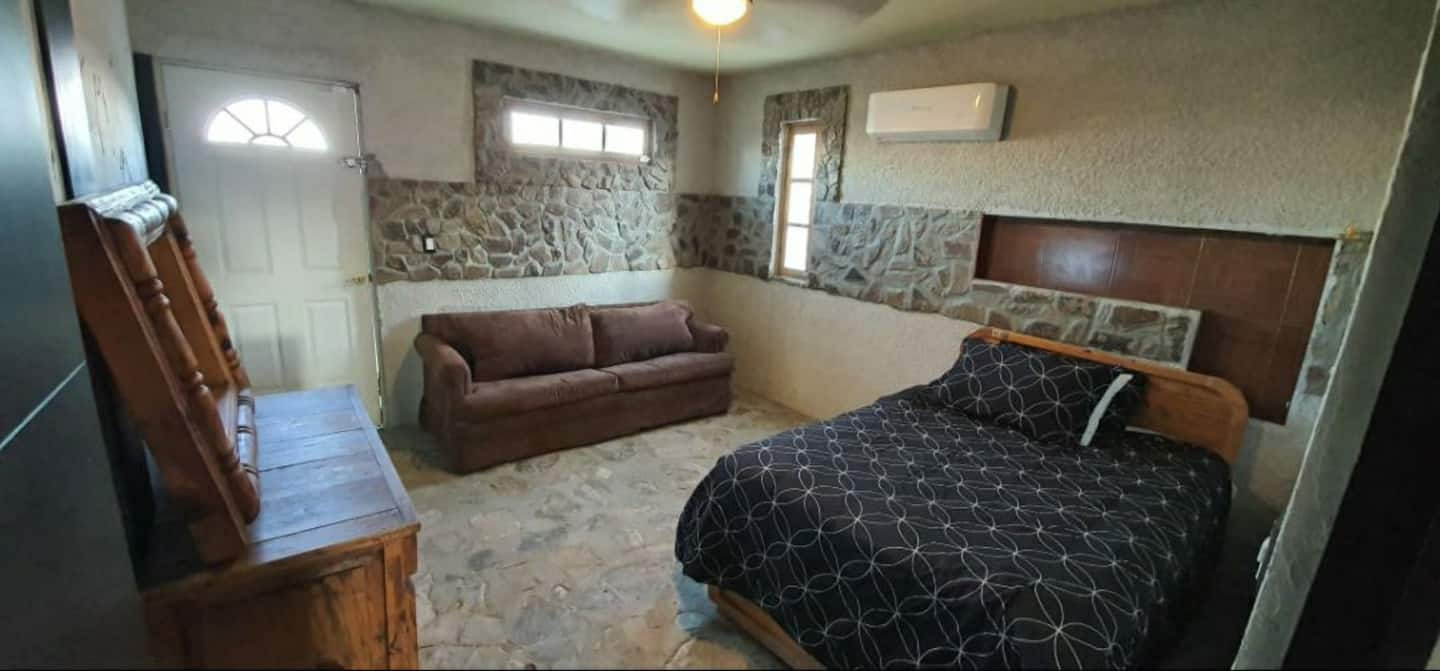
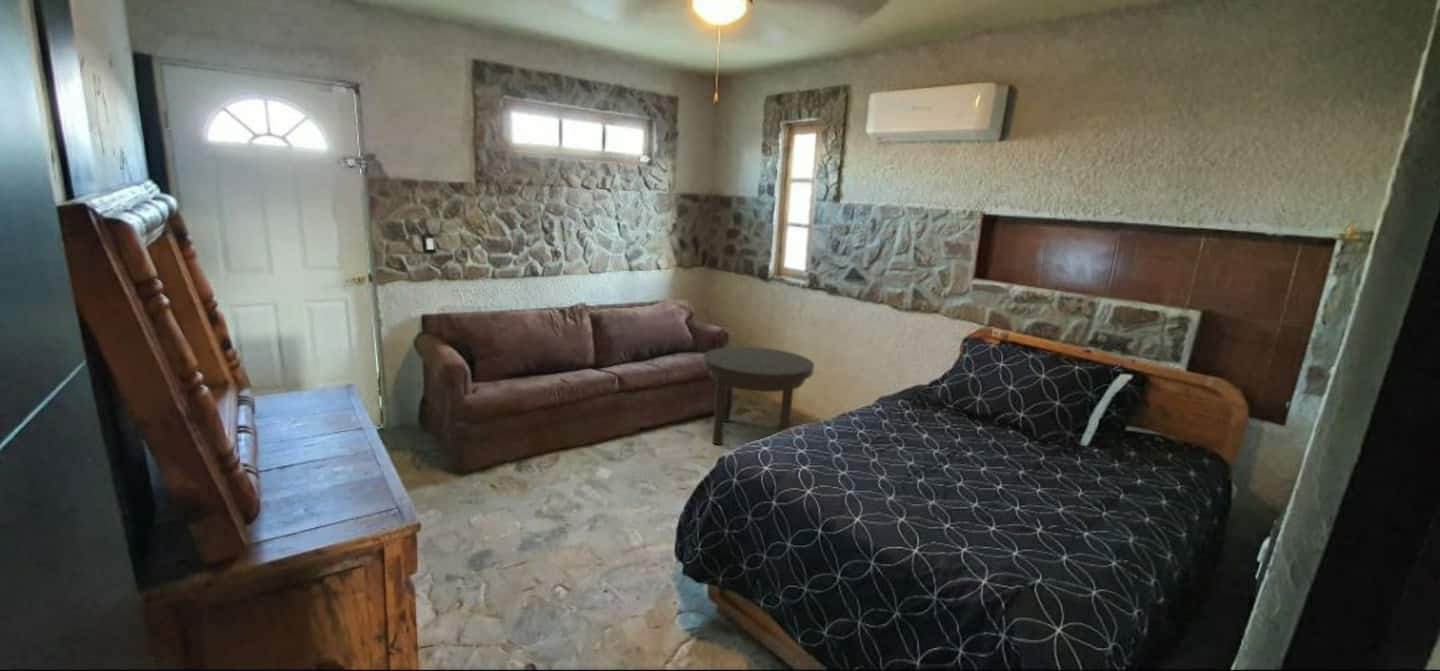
+ side table (755, 390)
